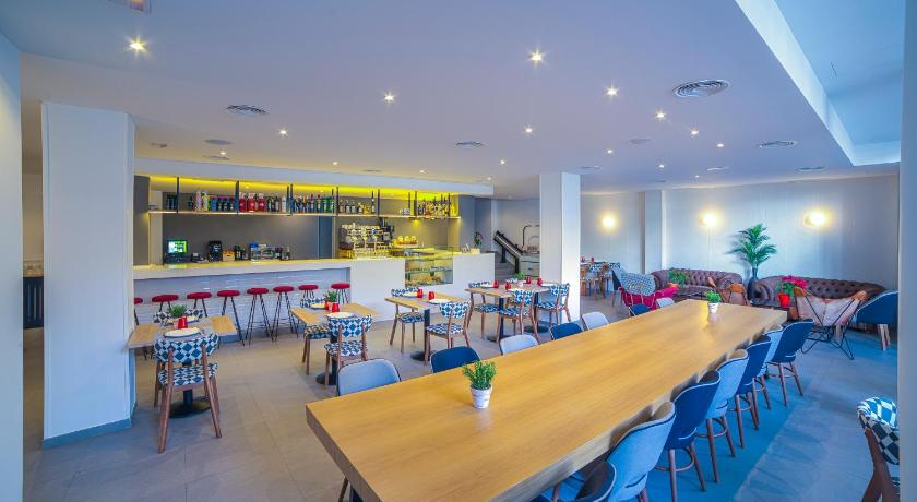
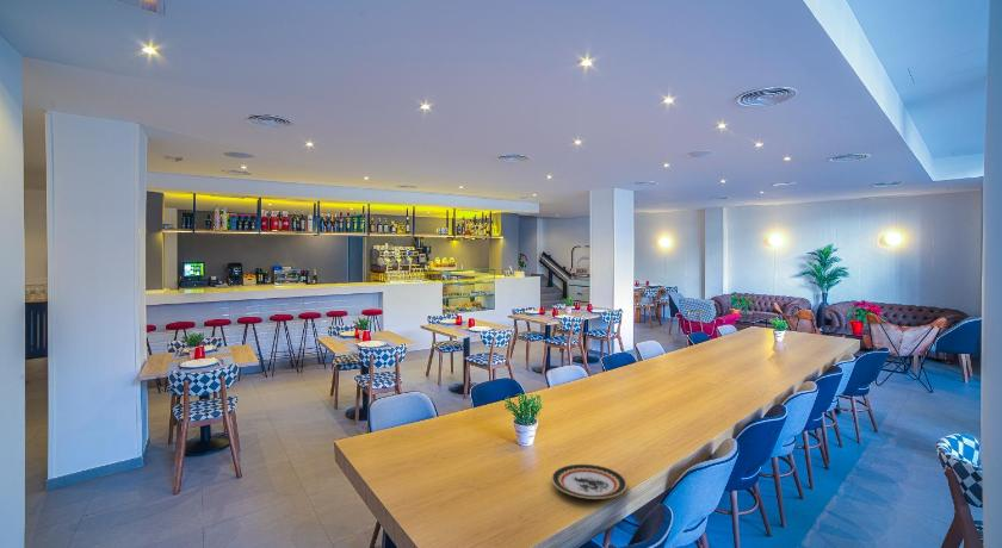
+ plate (588, 482)
